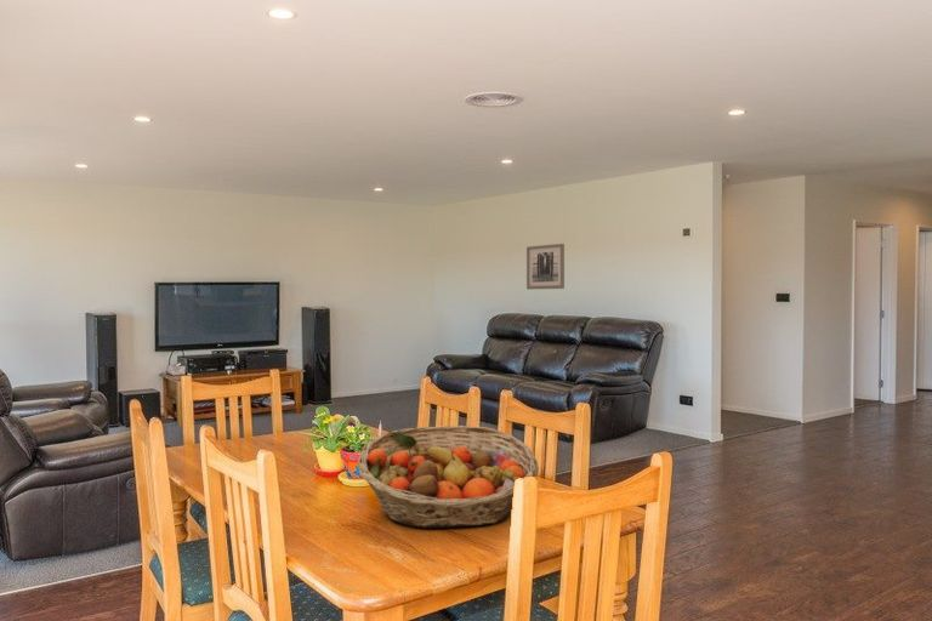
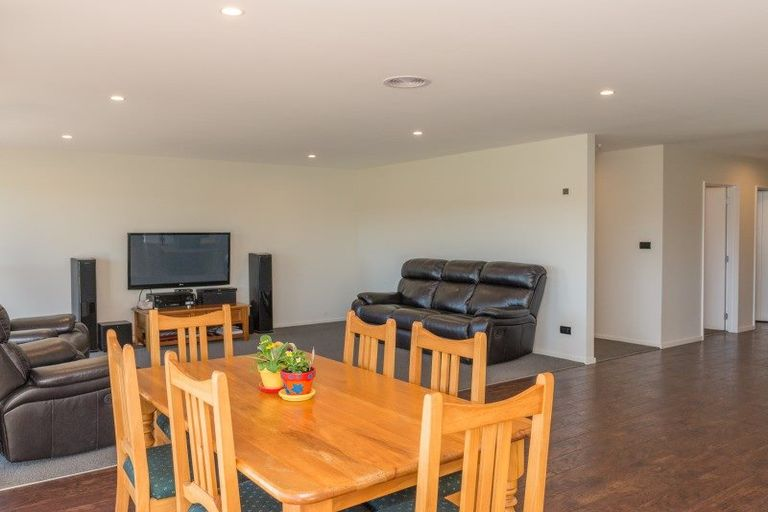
- wall art (545, 267)
- fruit basket (448, 473)
